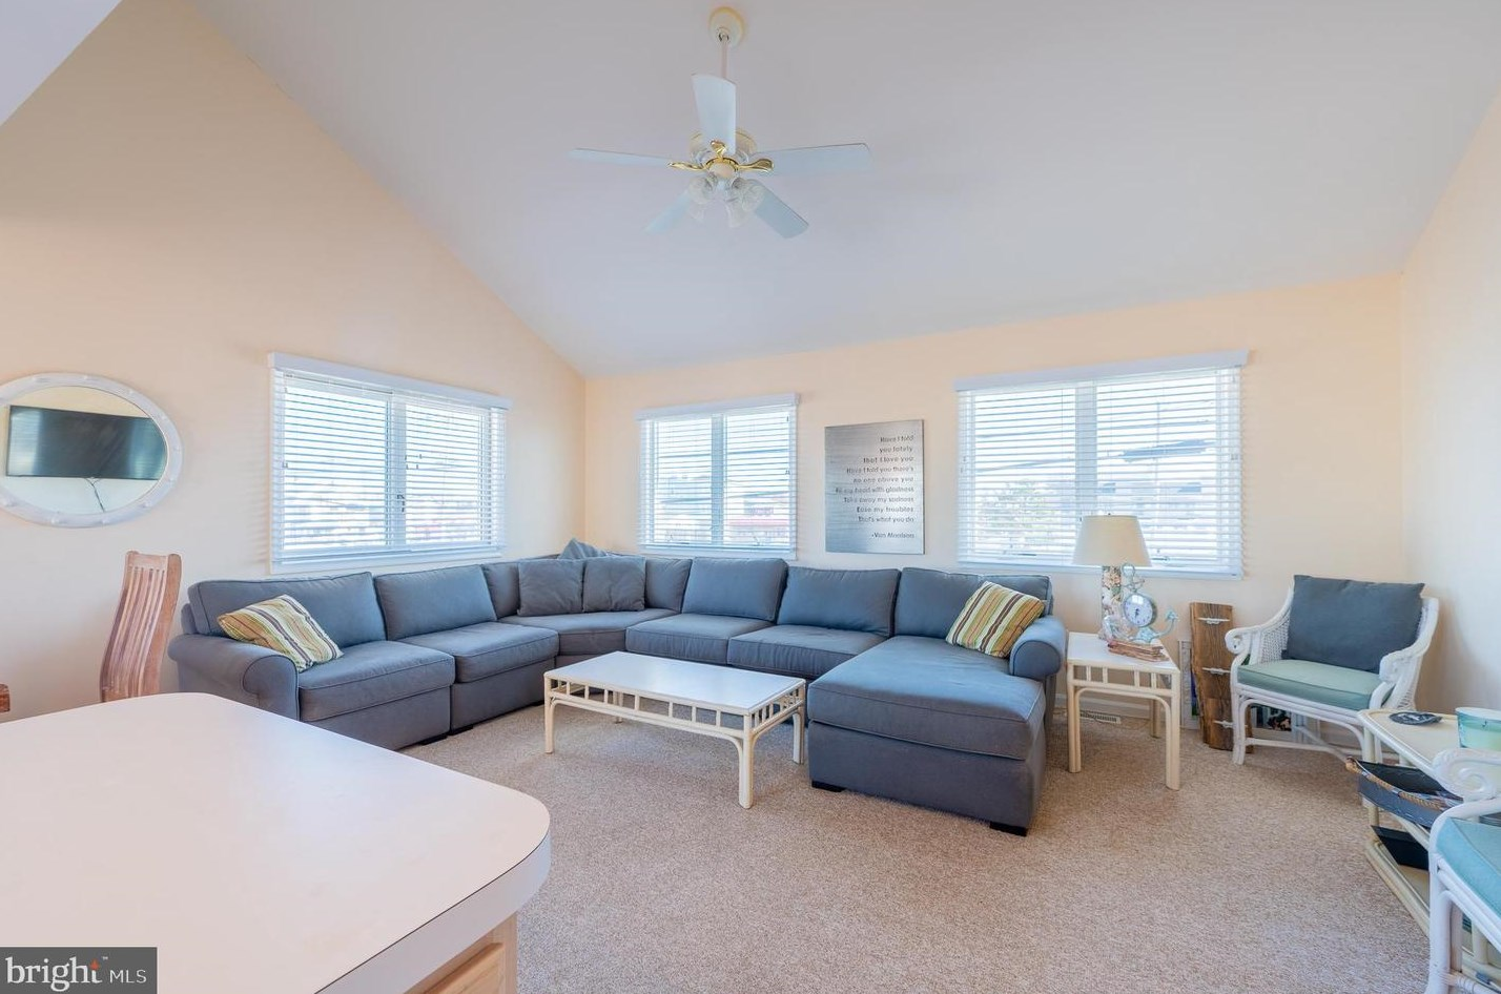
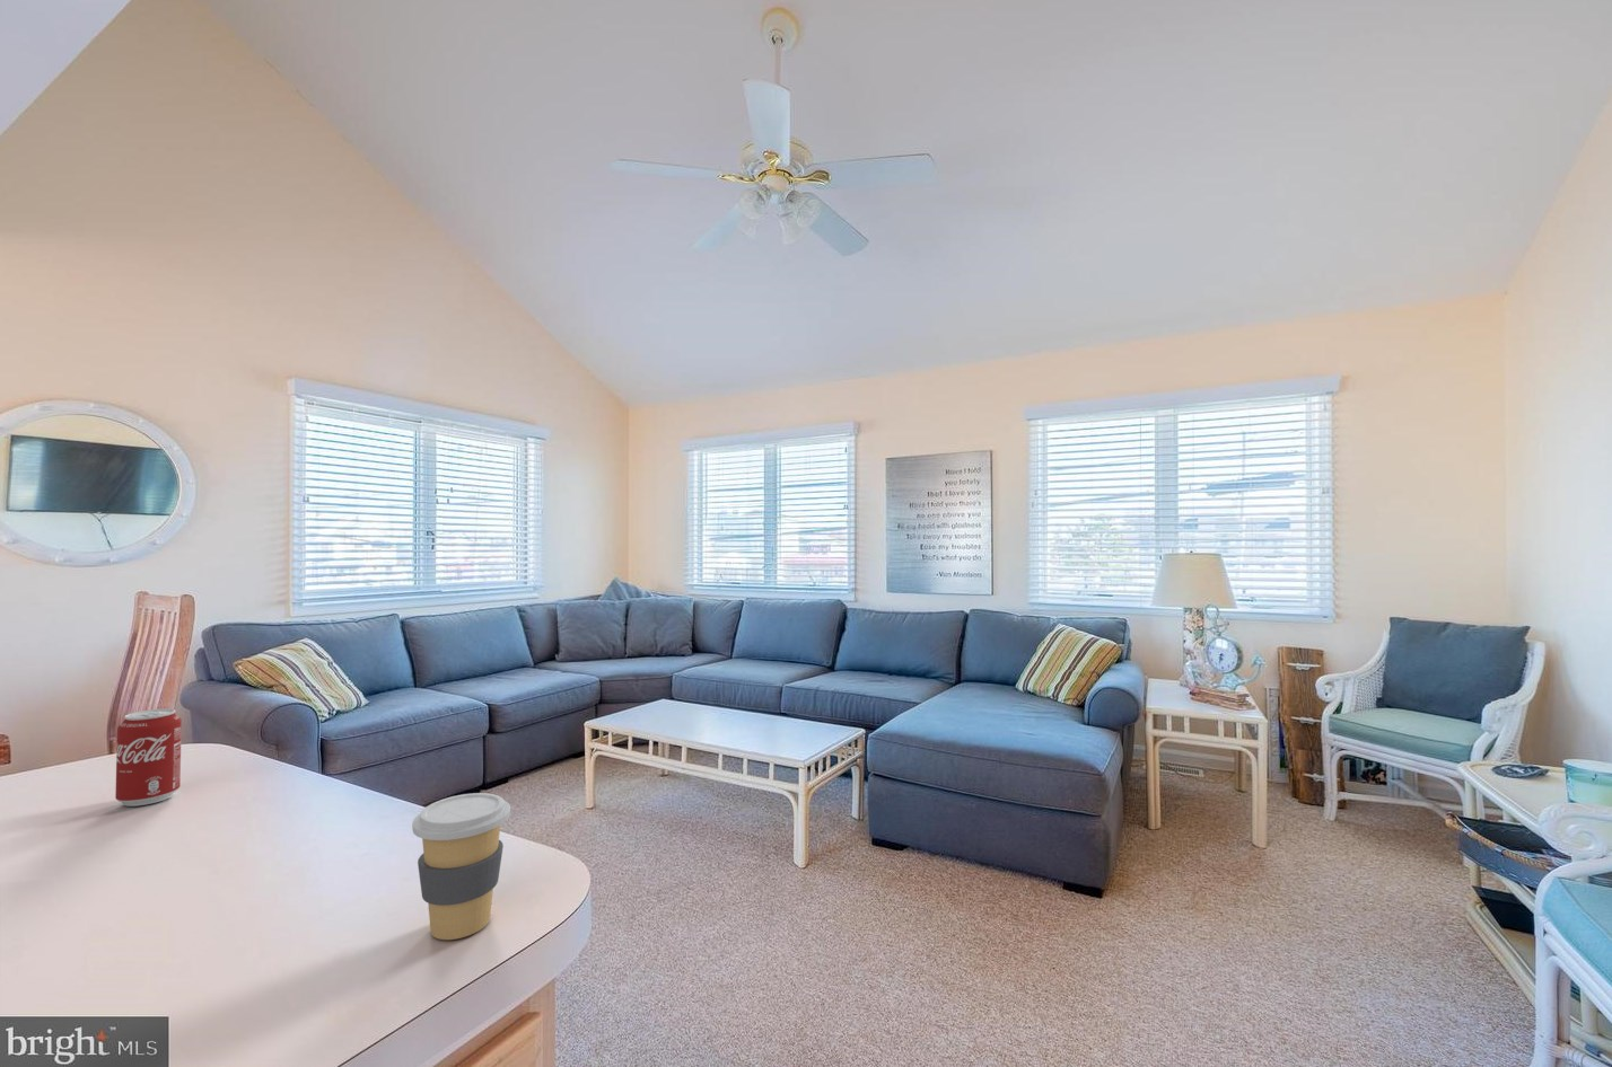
+ coffee cup (462, 865)
+ beverage can (149, 756)
